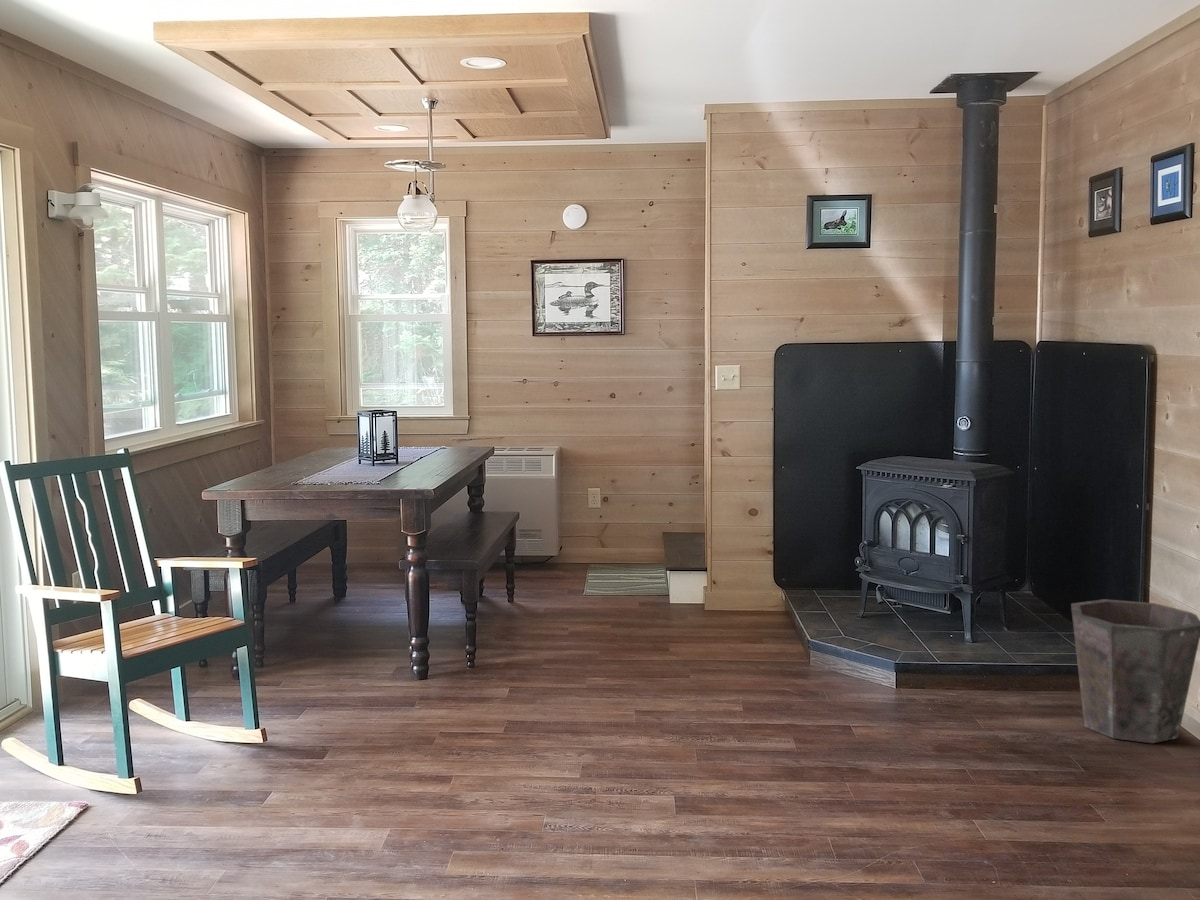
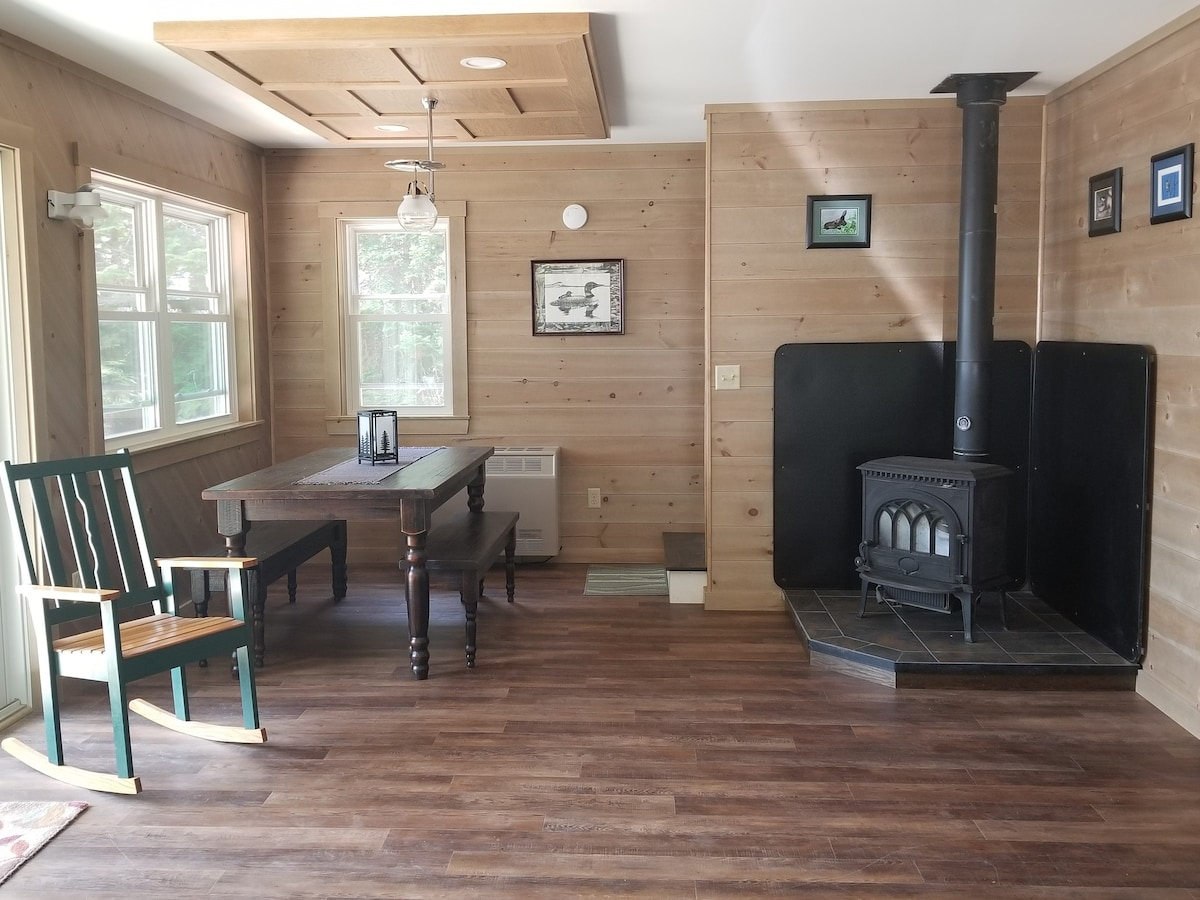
- waste bin (1131, 670)
